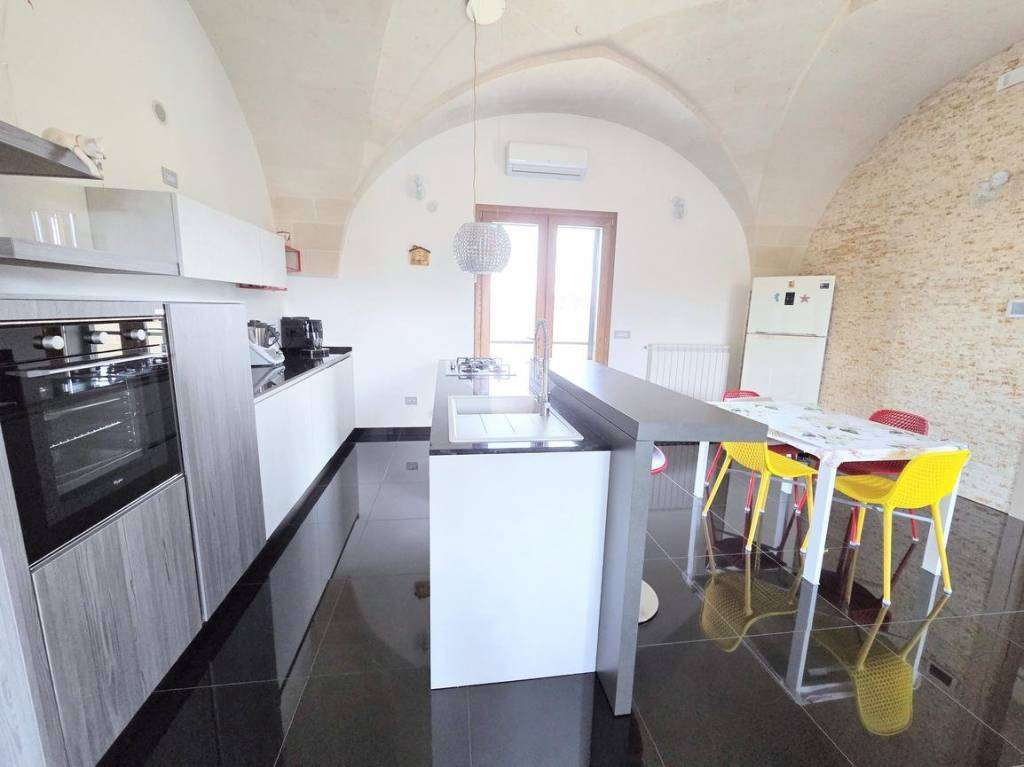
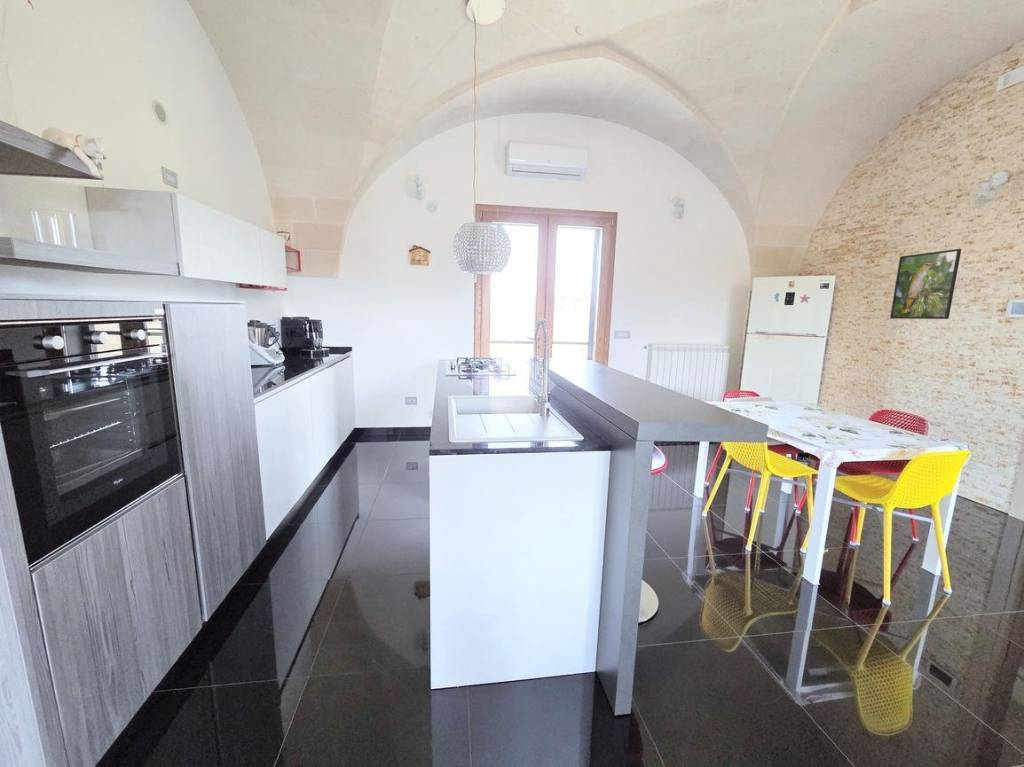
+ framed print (923, 286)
